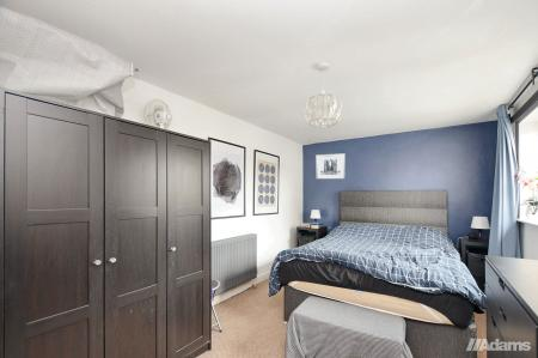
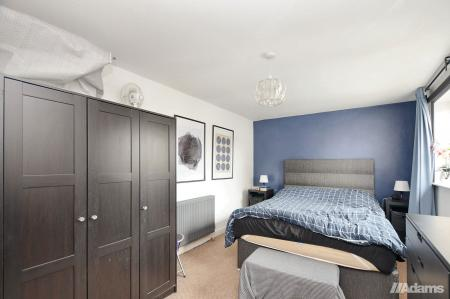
- wall art (330, 166)
